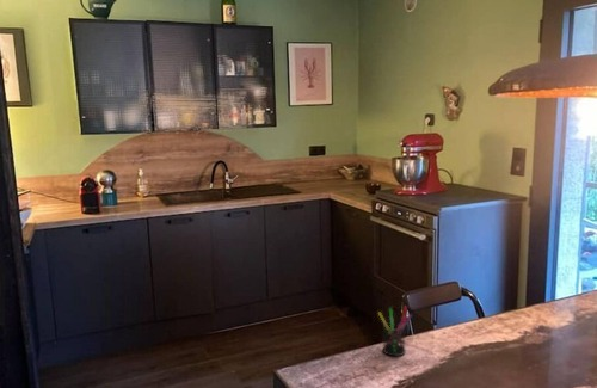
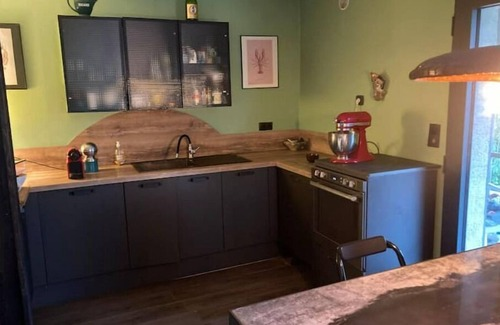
- pen holder (394, 328)
